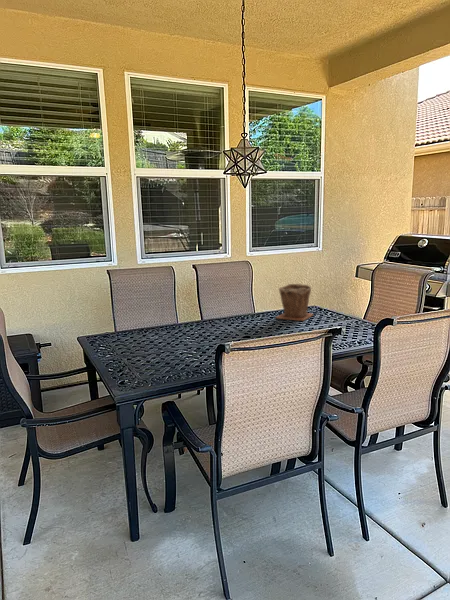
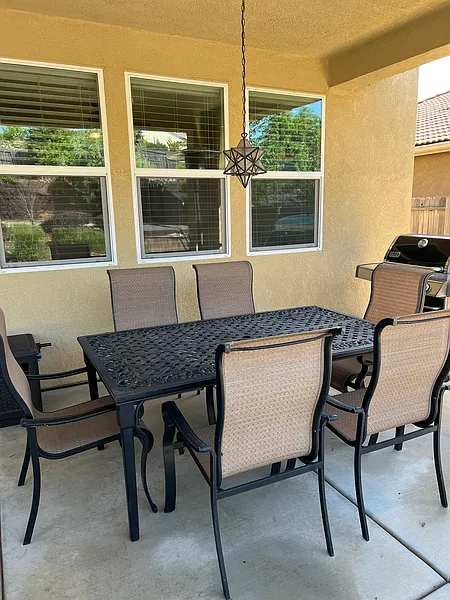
- plant pot (294, 301)
